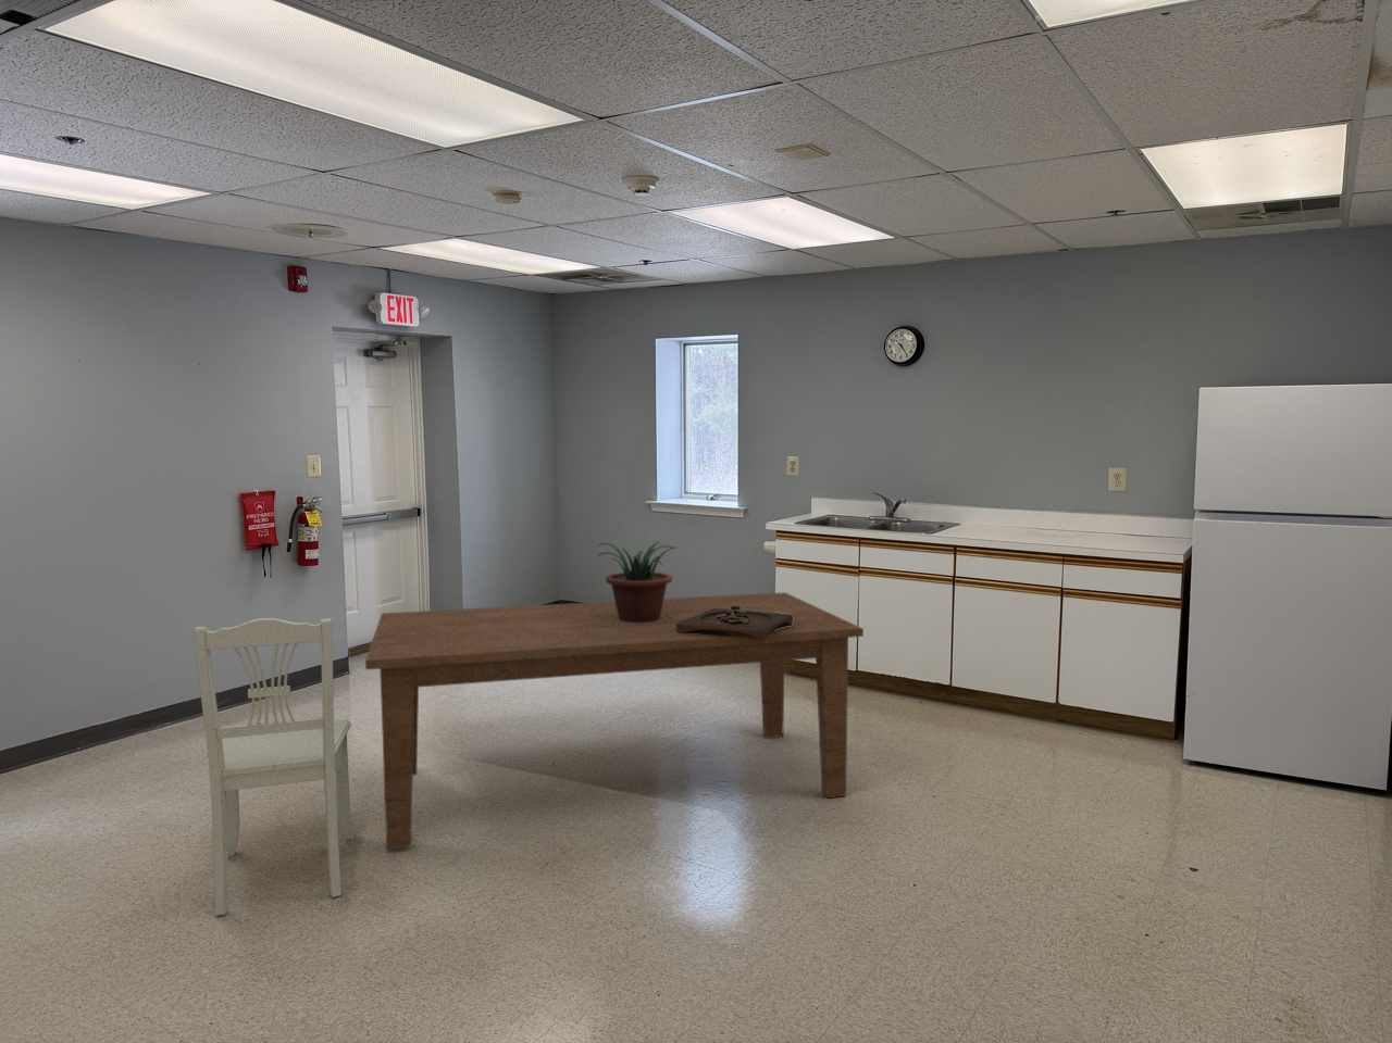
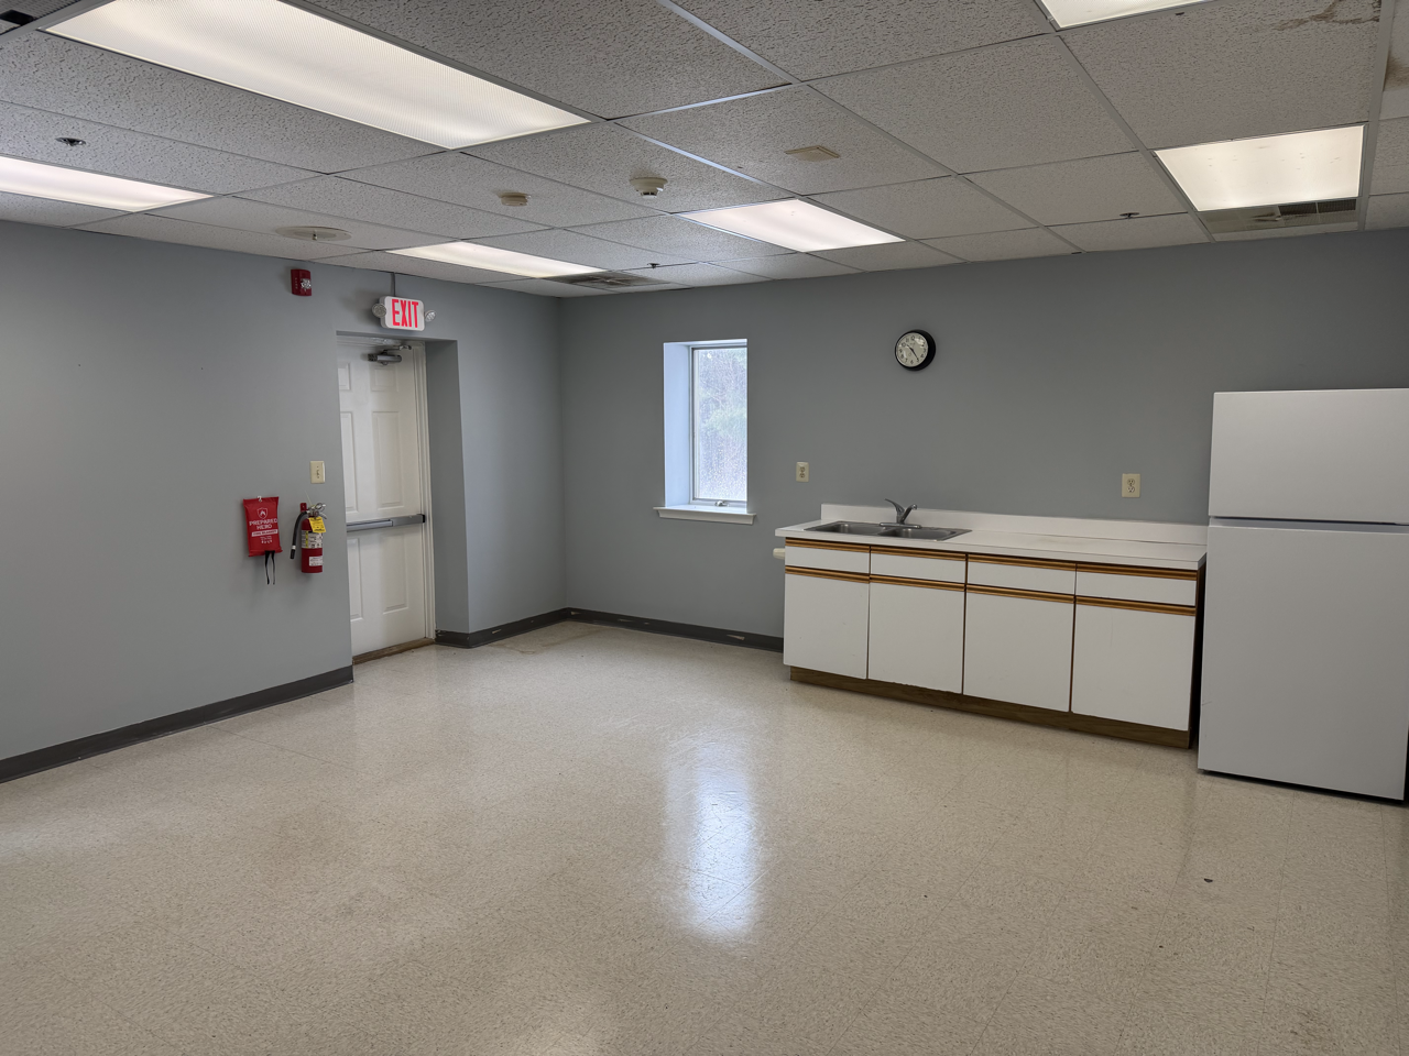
- wooden tray (735, 616)
- dining table (613, 673)
- dining chair (278, 742)
- potted plant (637, 581)
